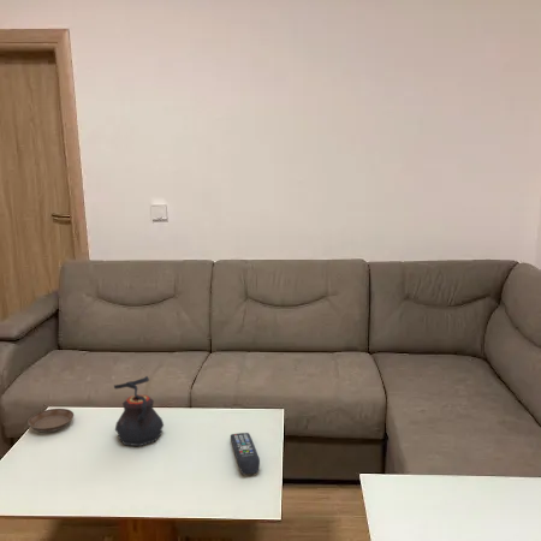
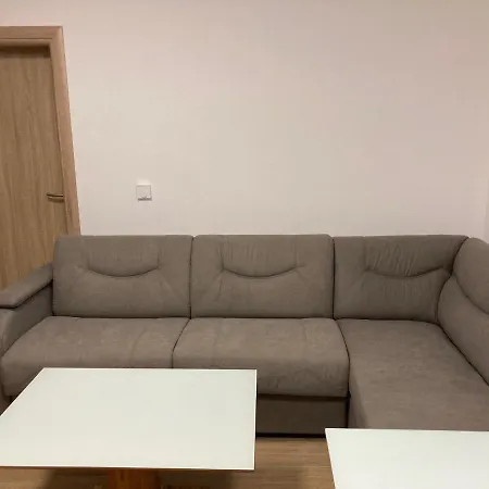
- teapot (138, 409)
- saucer (50, 421)
- remote control (244, 450)
